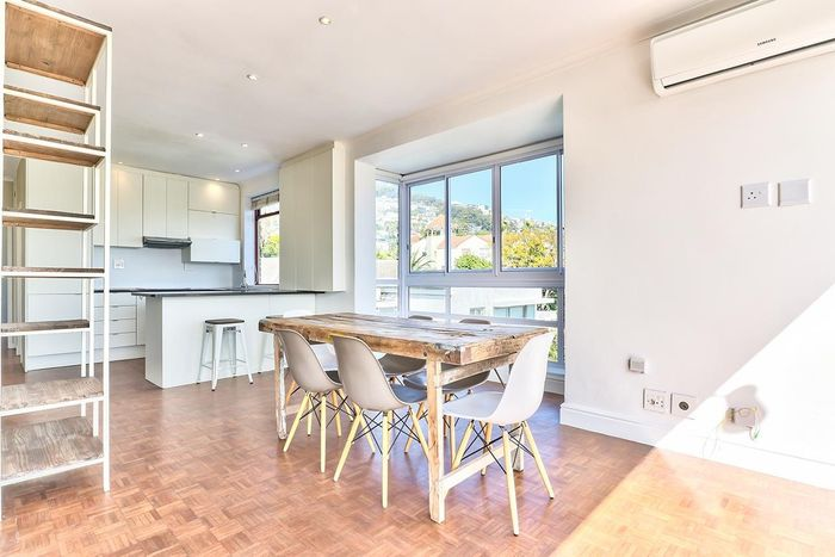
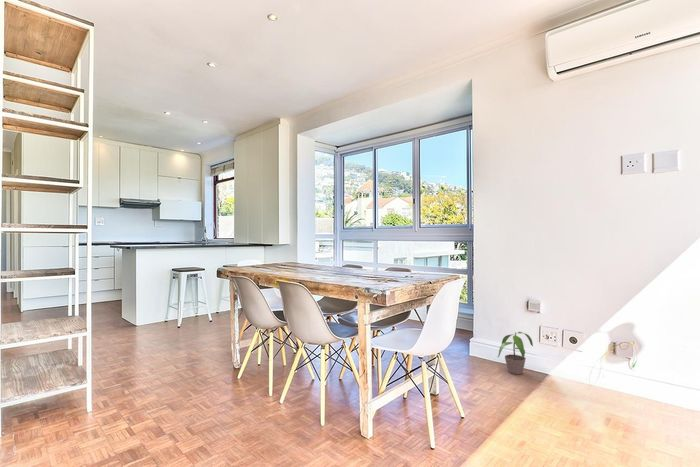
+ potted plant (514, 352)
